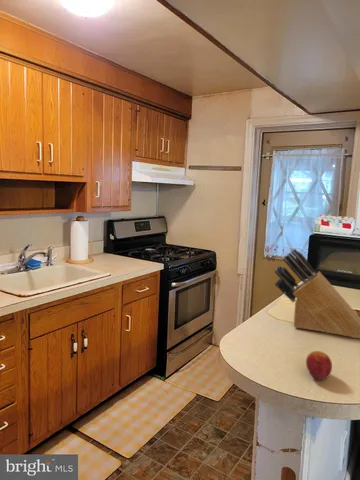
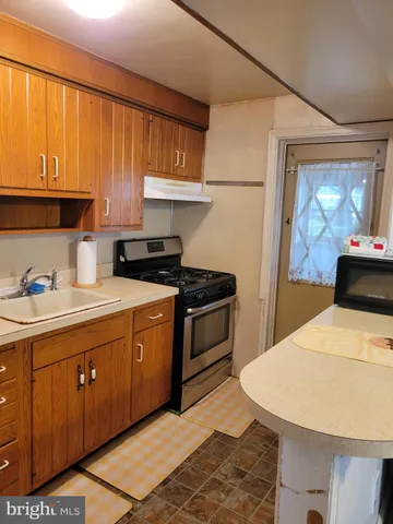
- knife block (320, 289)
- fruit (318, 364)
